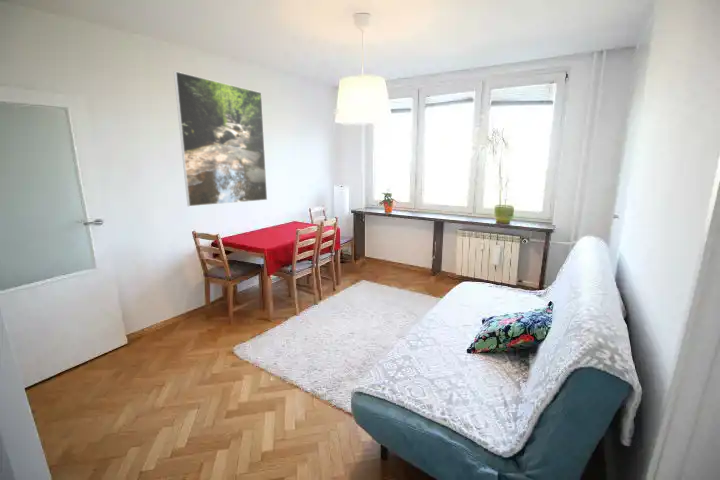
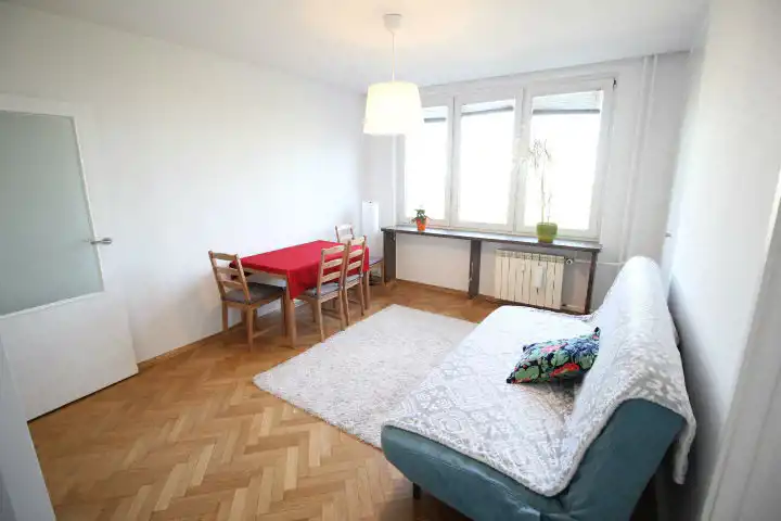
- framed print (227, 145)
